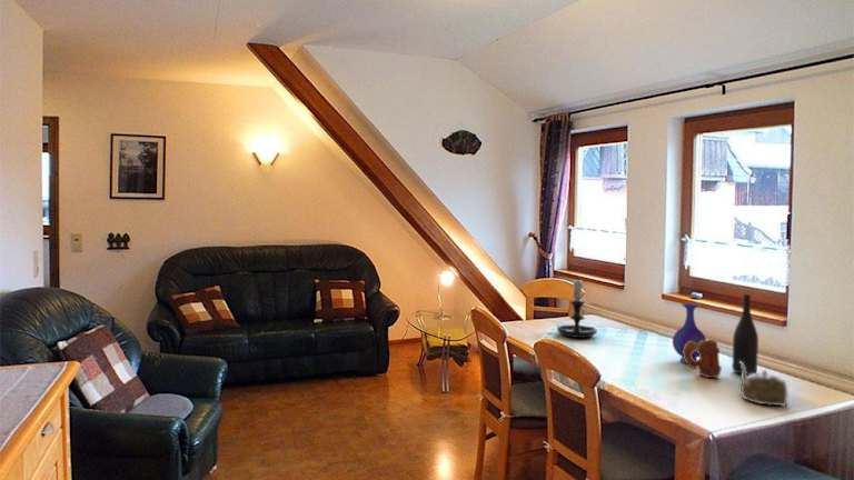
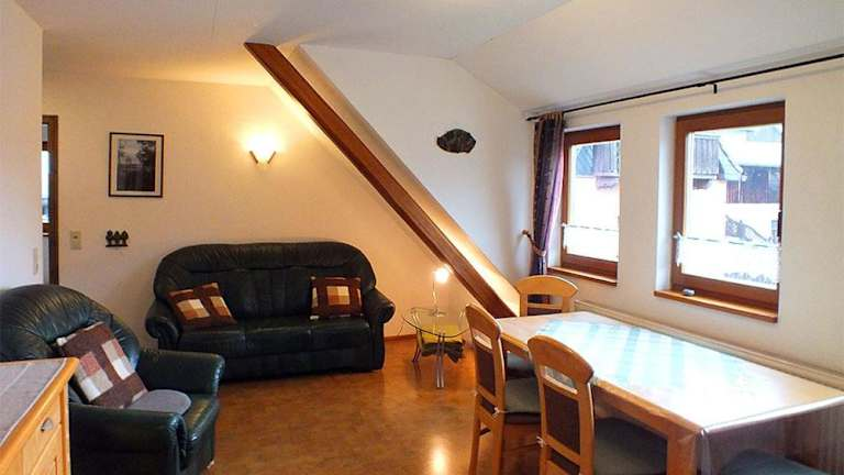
- wine bottle (745, 333)
- candle holder (578, 306)
- vase (689, 333)
- mug (703, 358)
- teapot (761, 383)
